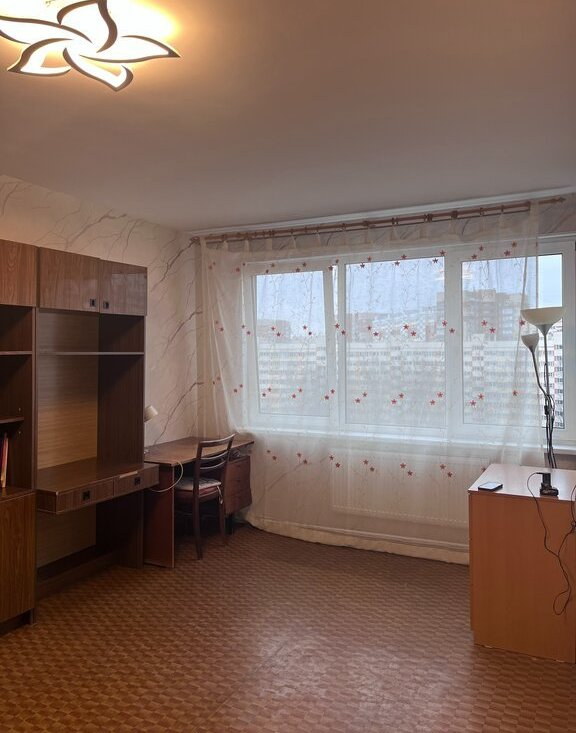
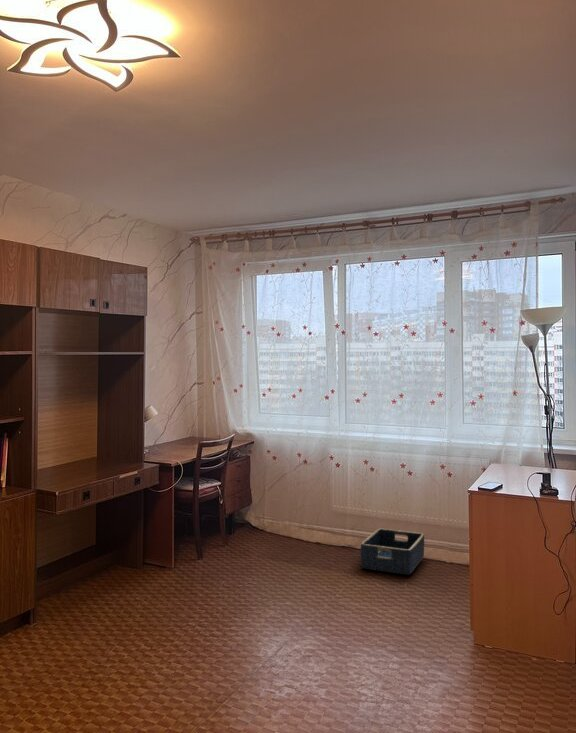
+ basket (393, 550)
